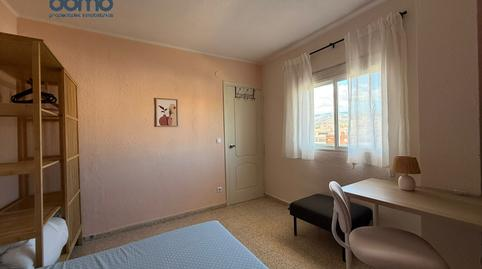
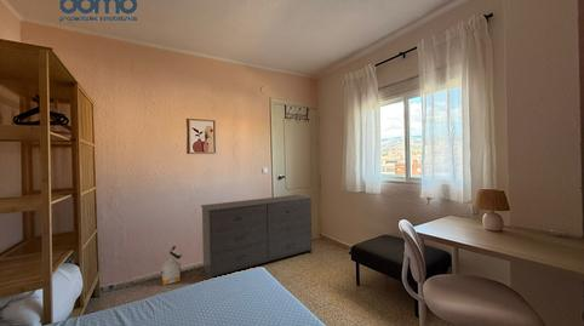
+ bag (171, 263)
+ dresser (260, 230)
